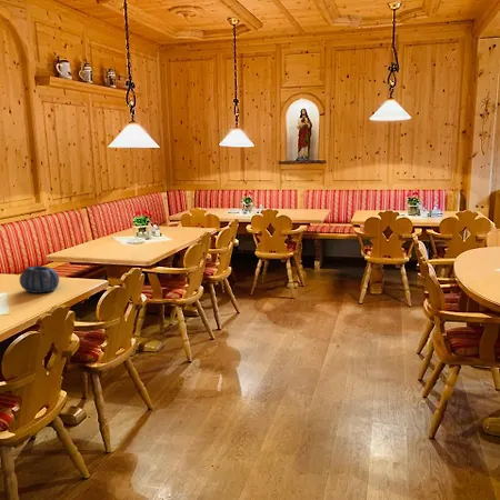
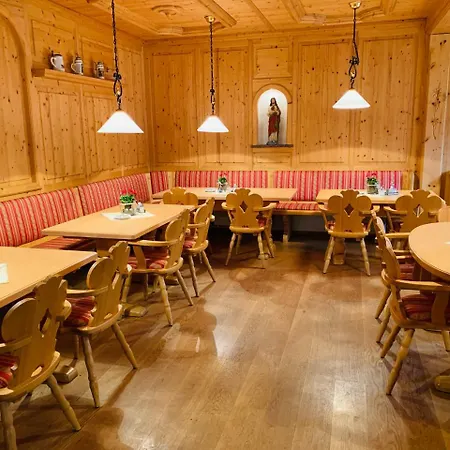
- decorative bowl (39, 278)
